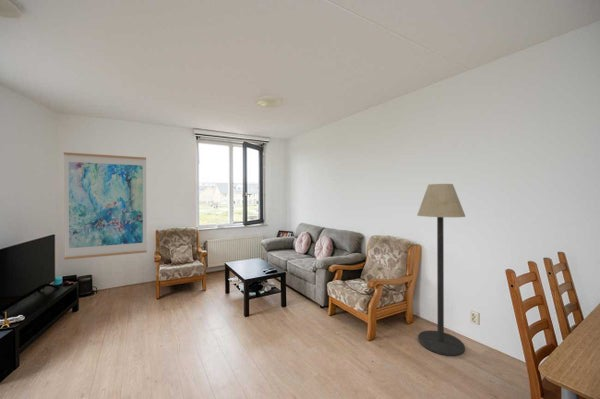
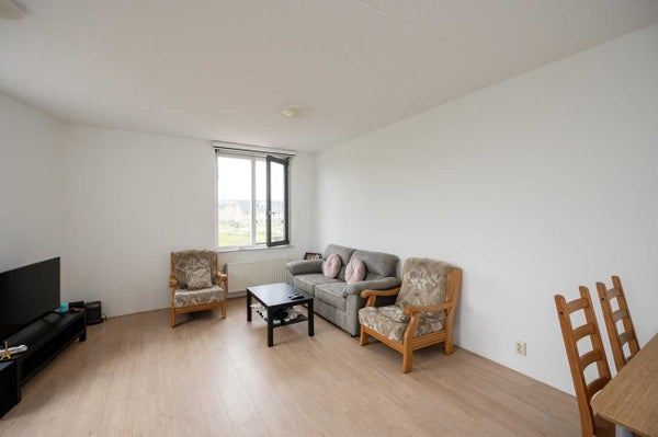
- wall art (107, 205)
- floor lamp (440, 263)
